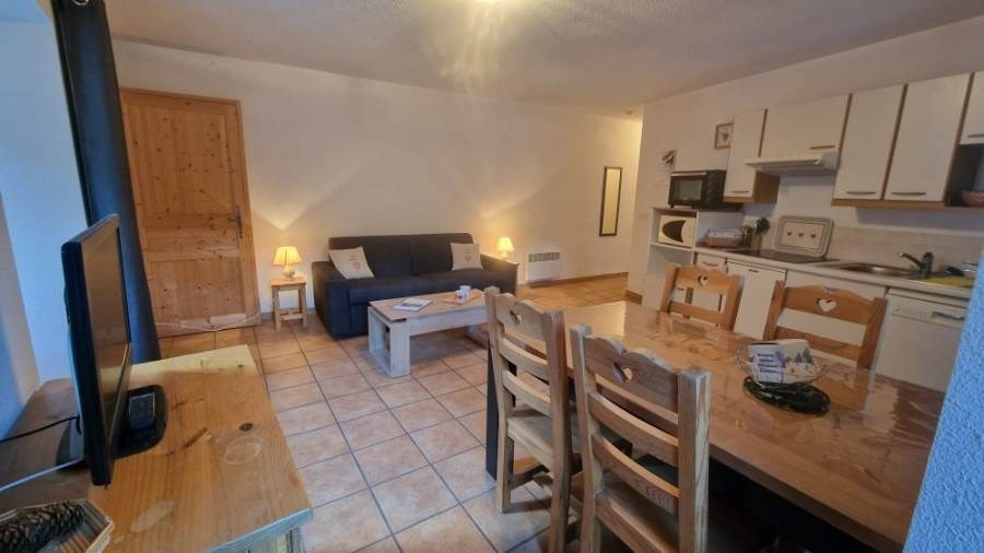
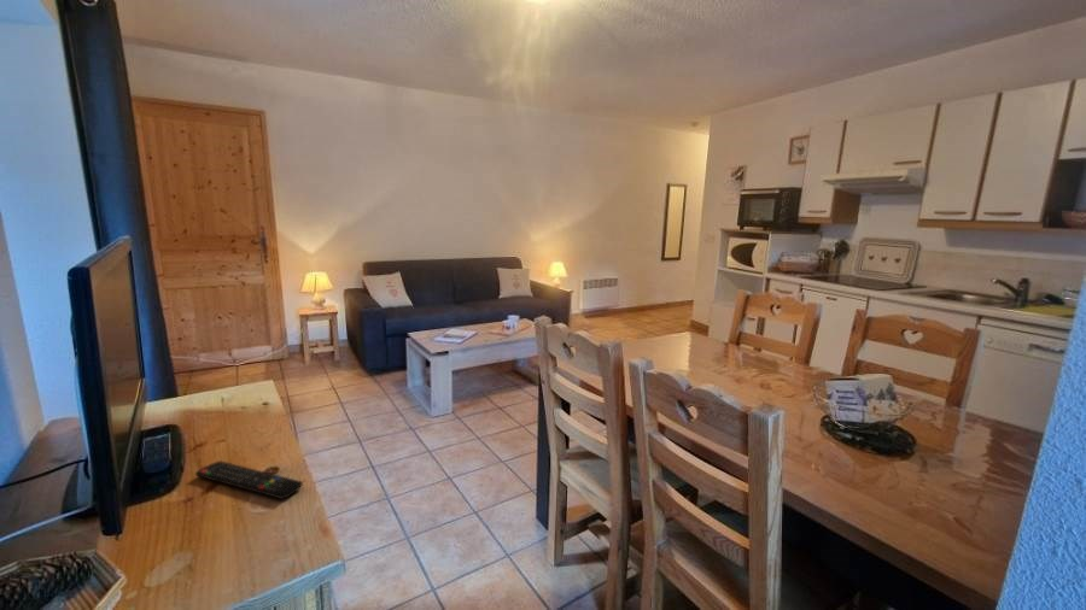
+ remote control (247, 479)
